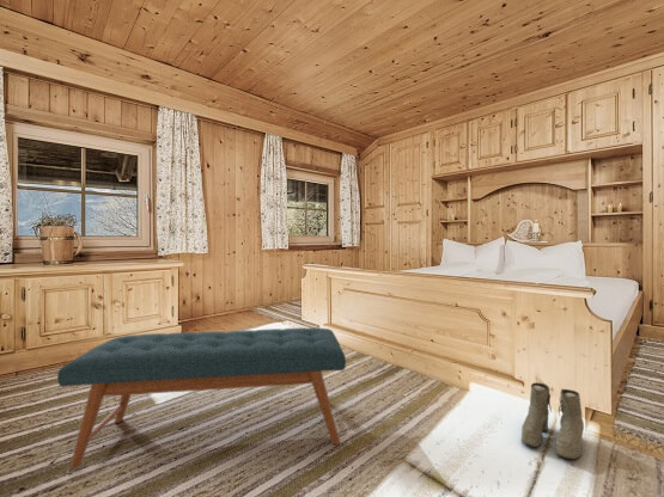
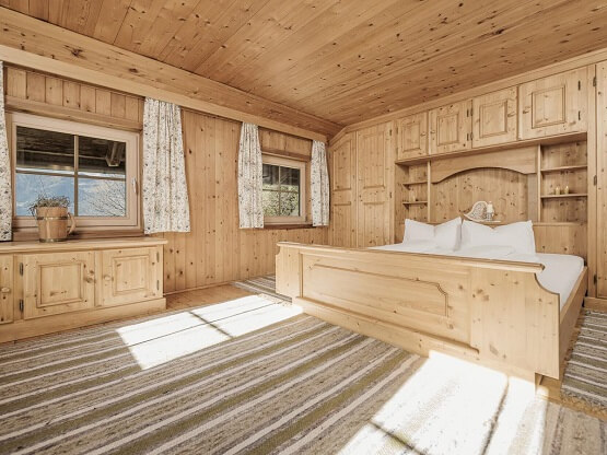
- boots (548, 413)
- bench (220, 385)
